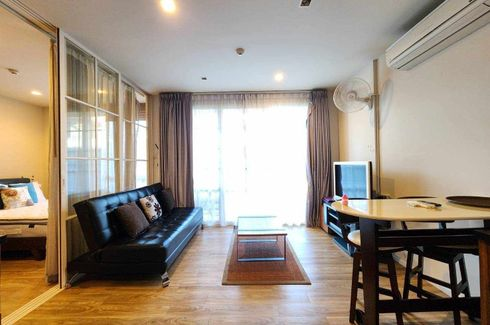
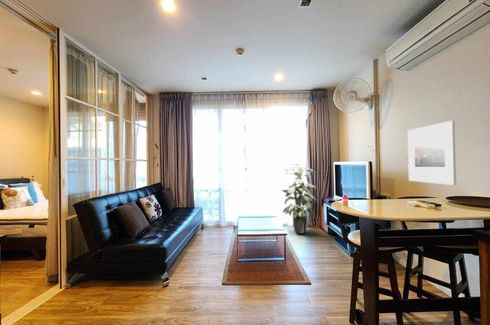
+ indoor plant (298, 197)
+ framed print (428, 154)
